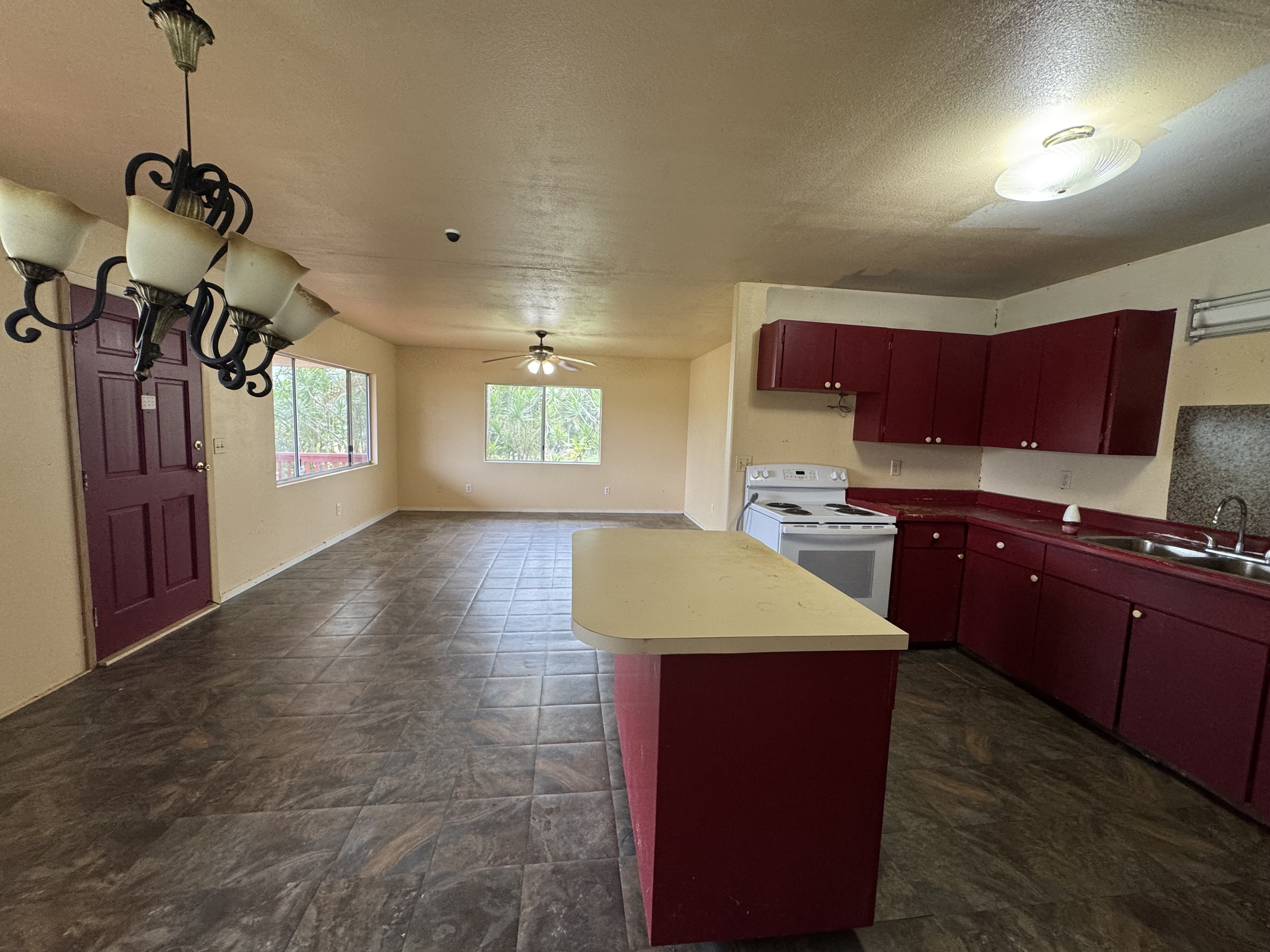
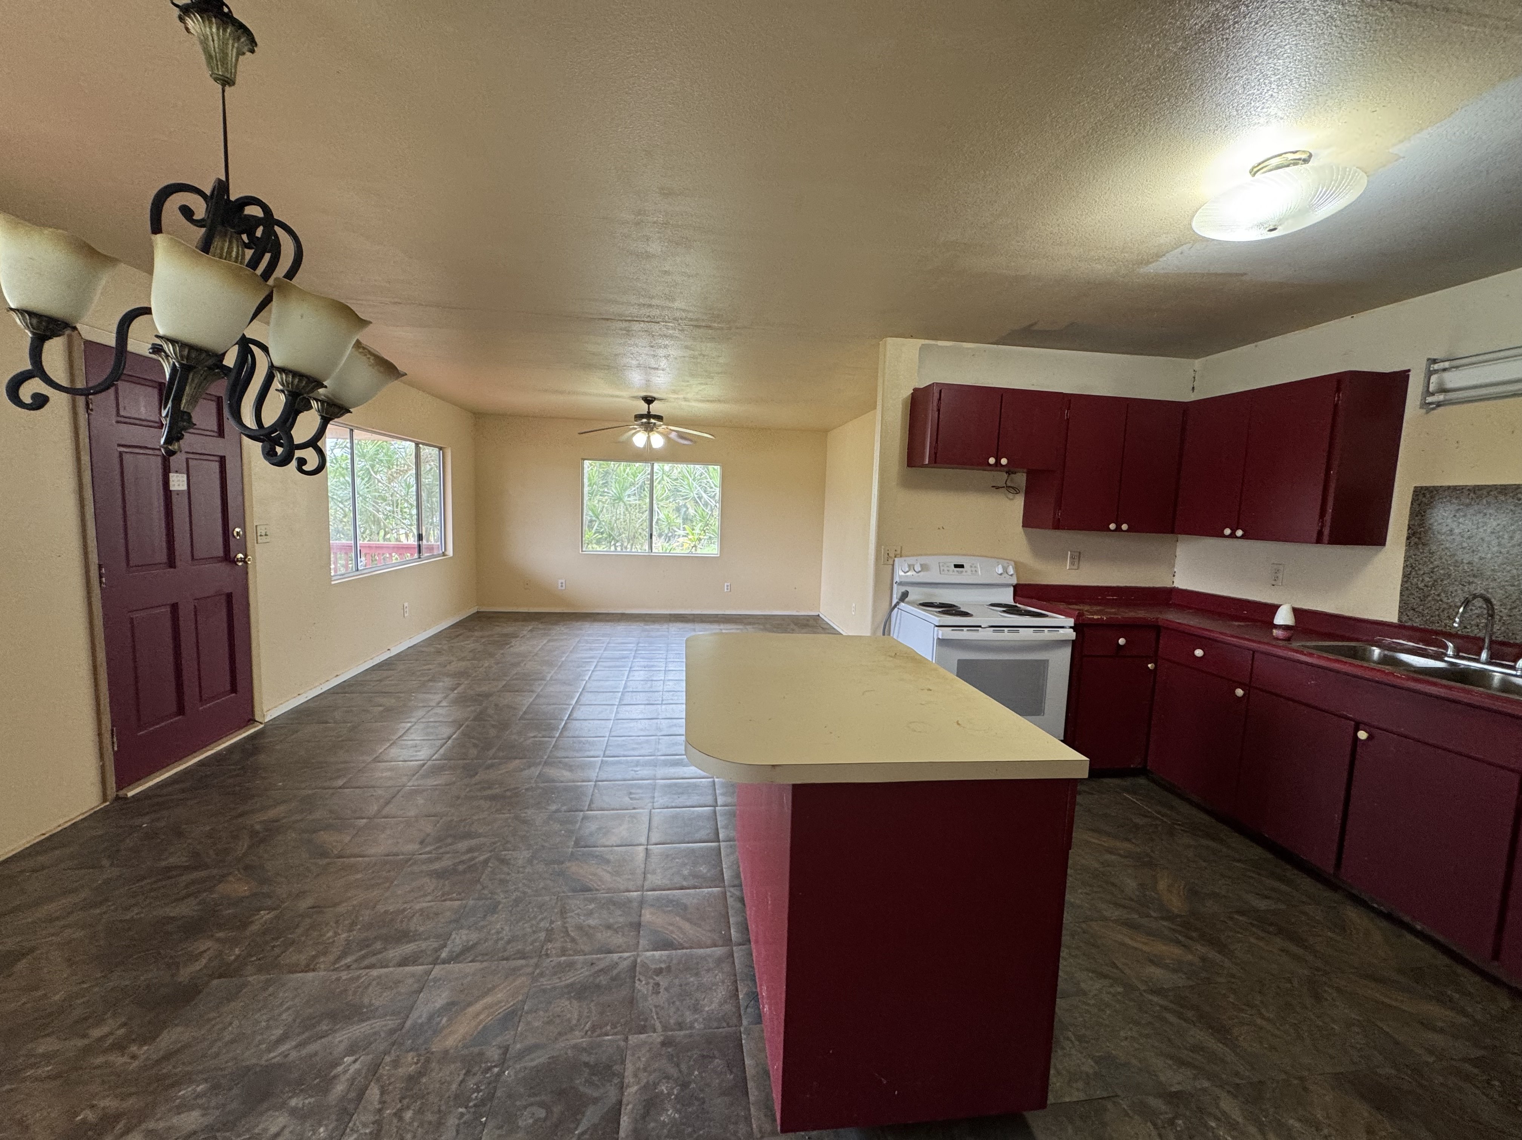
- dome security camera (453, 237)
